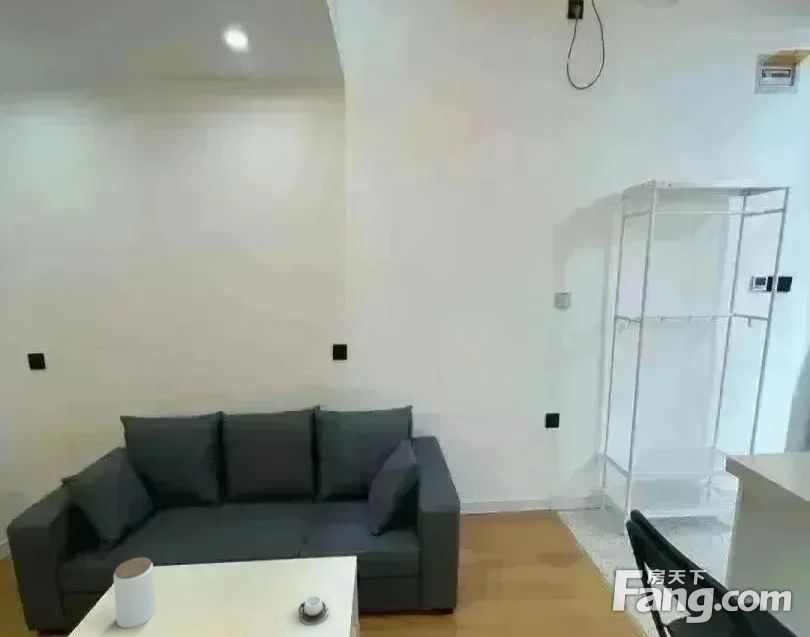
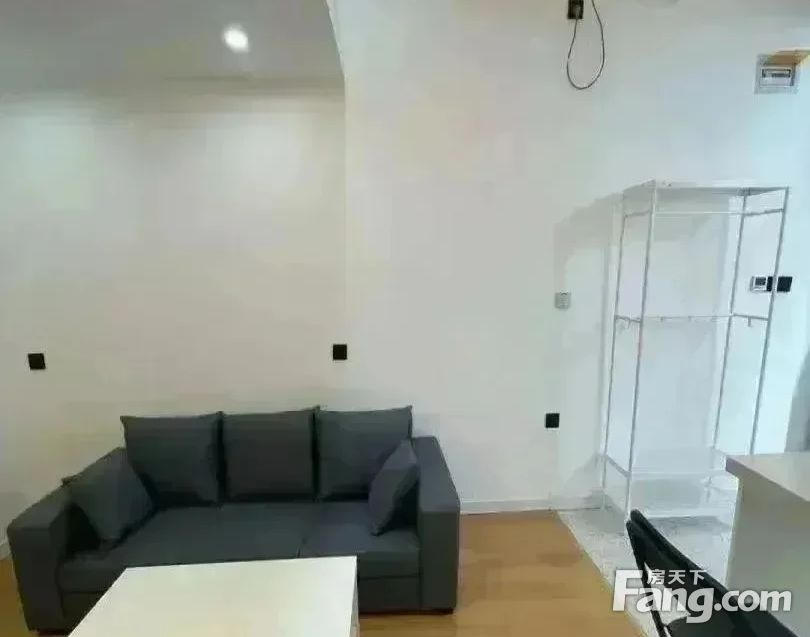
- cup (313, 607)
- jar (134, 591)
